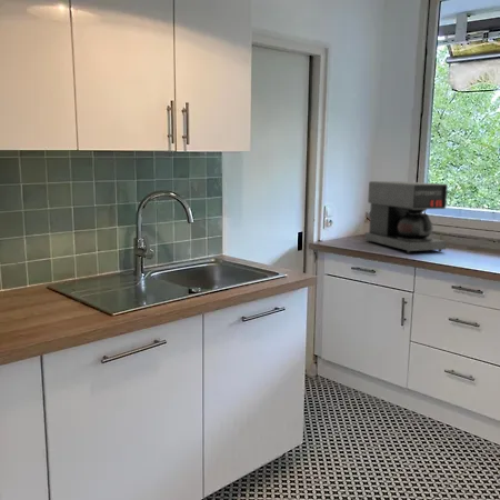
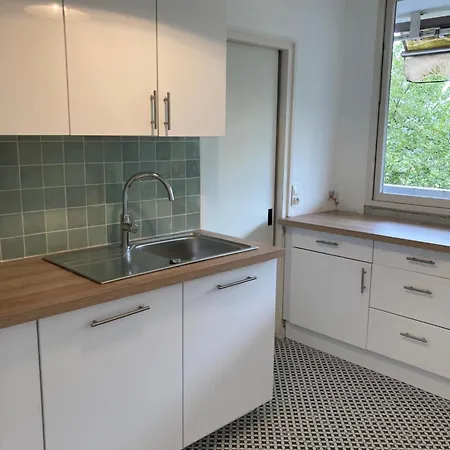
- coffee maker (404, 214)
